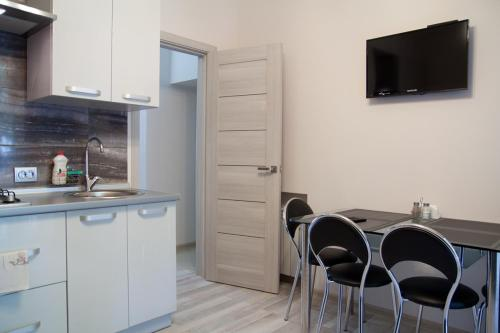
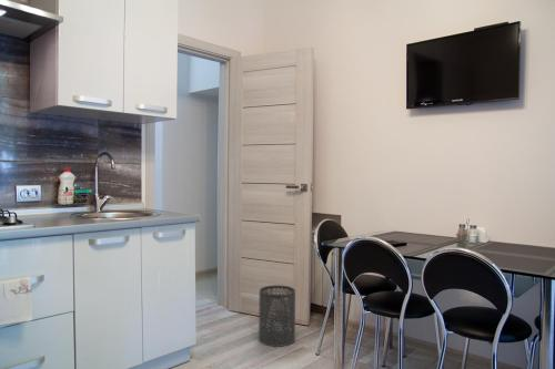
+ trash can (276, 315)
